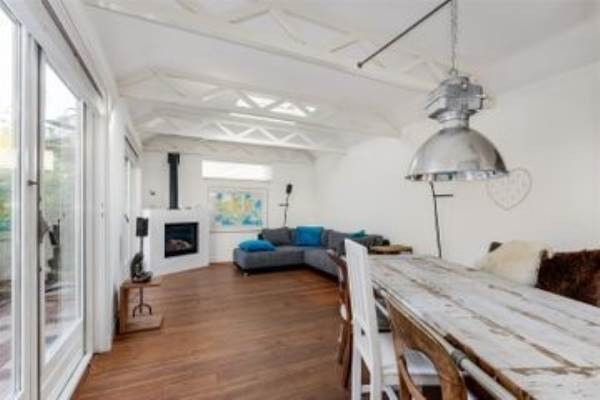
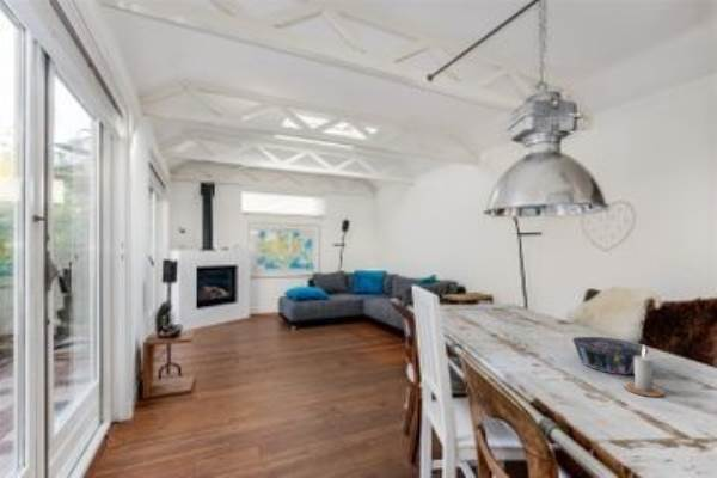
+ candle (643, 367)
+ decorative bowl (609, 355)
